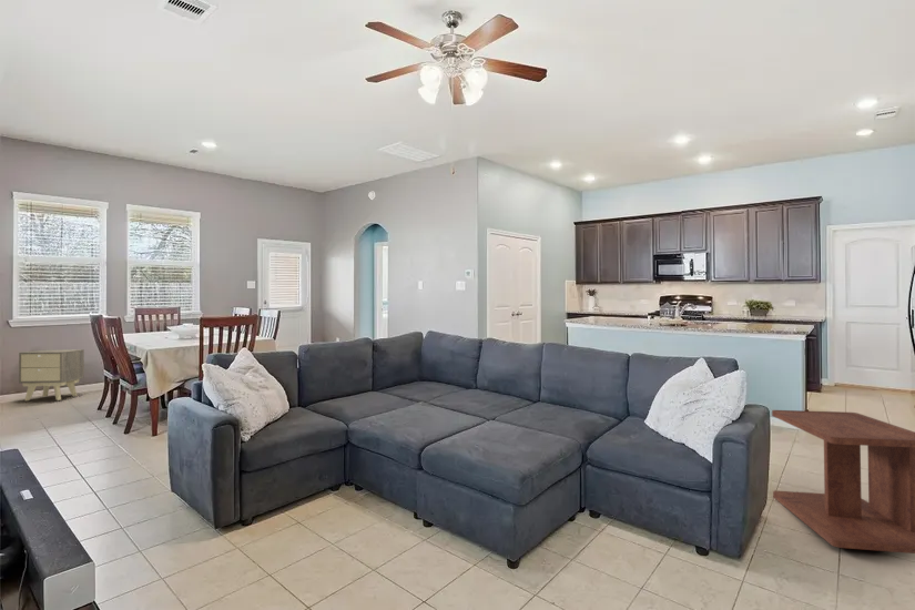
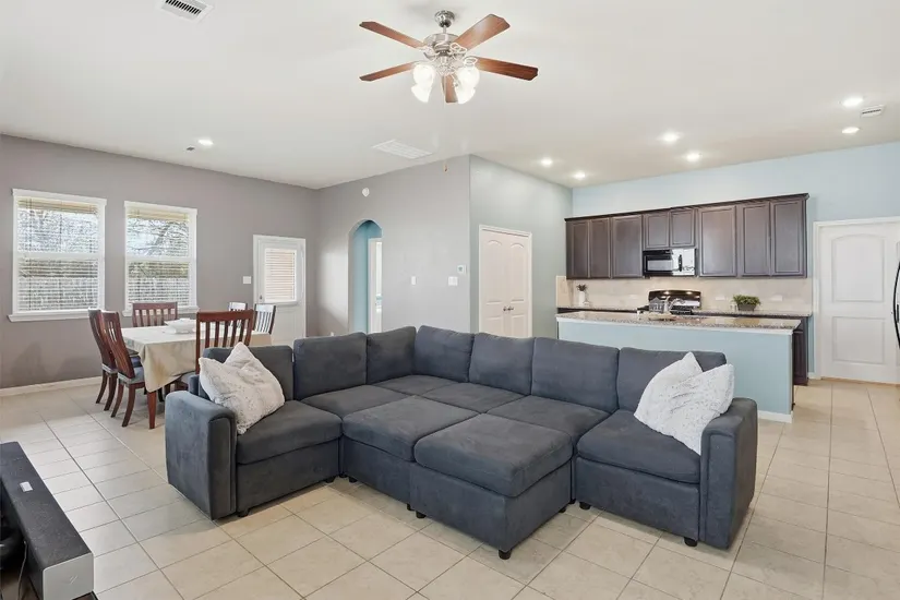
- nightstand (52, 374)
- side table (845, 474)
